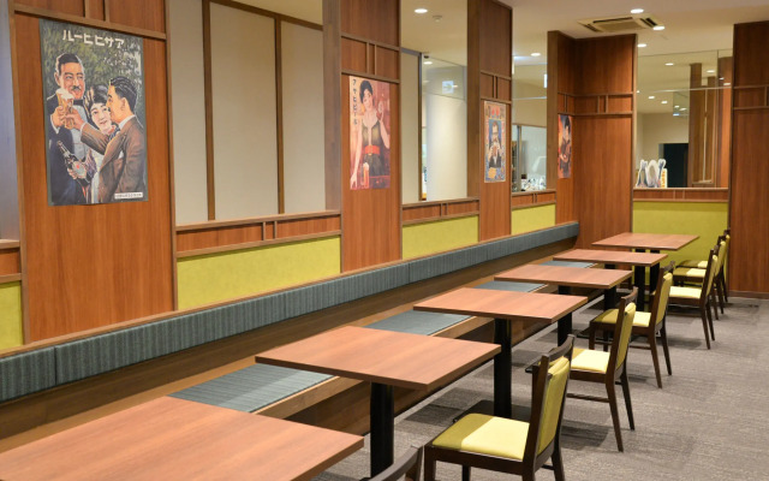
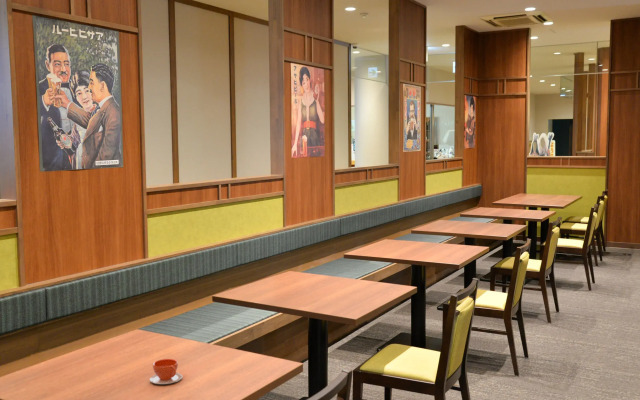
+ teacup (166, 371)
